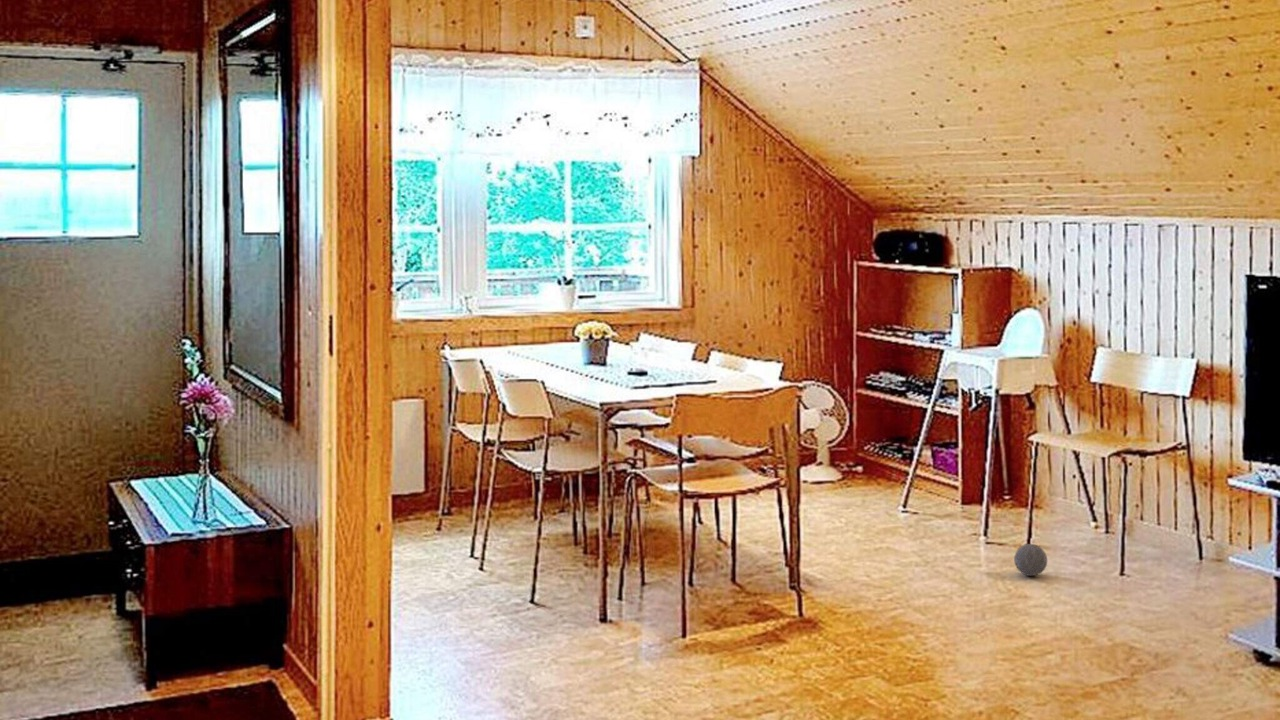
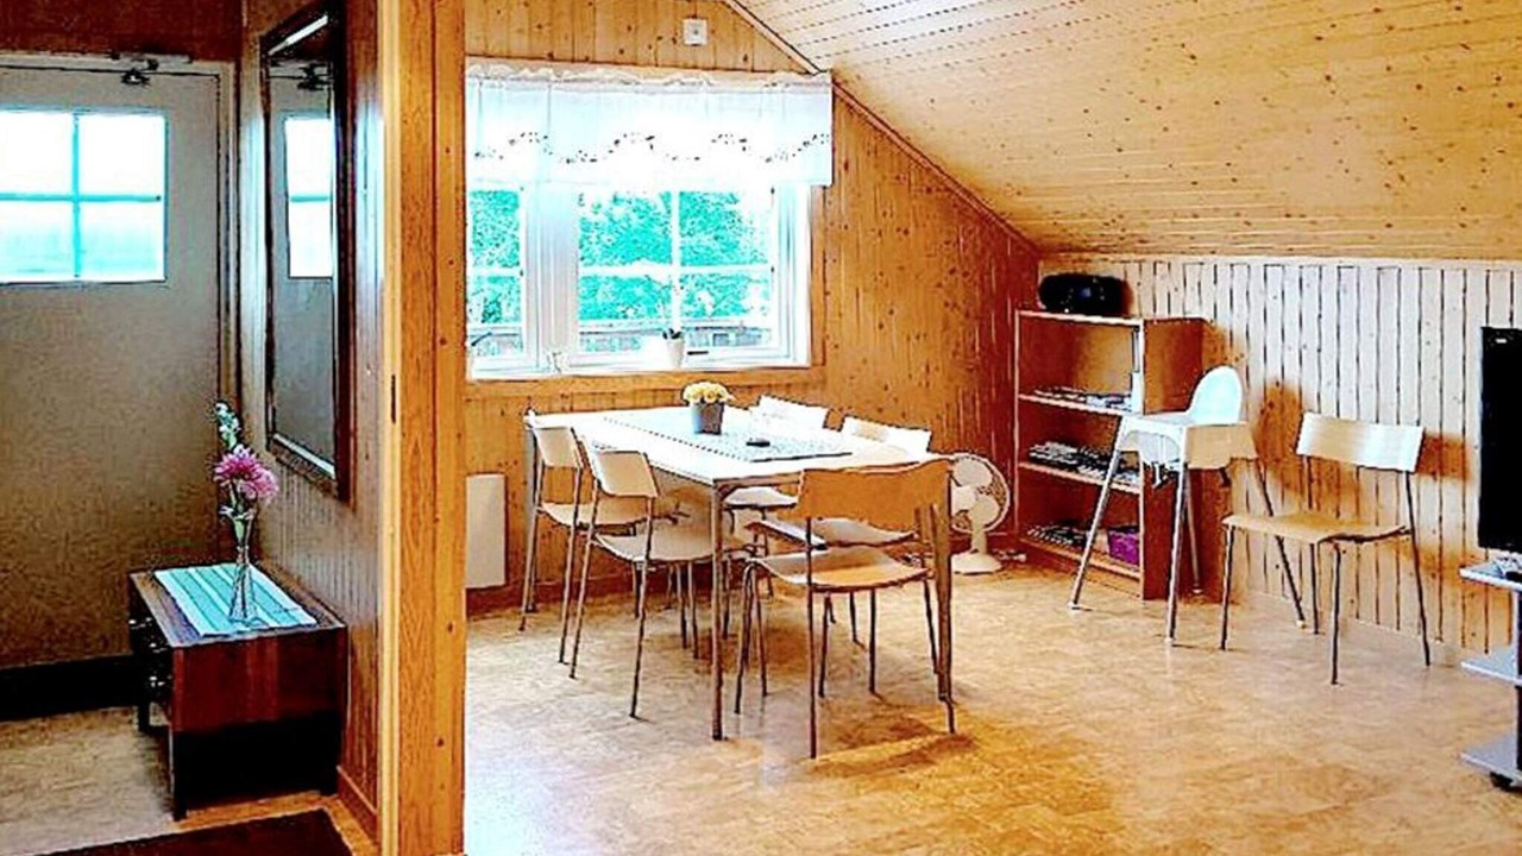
- ball (1030, 559)
